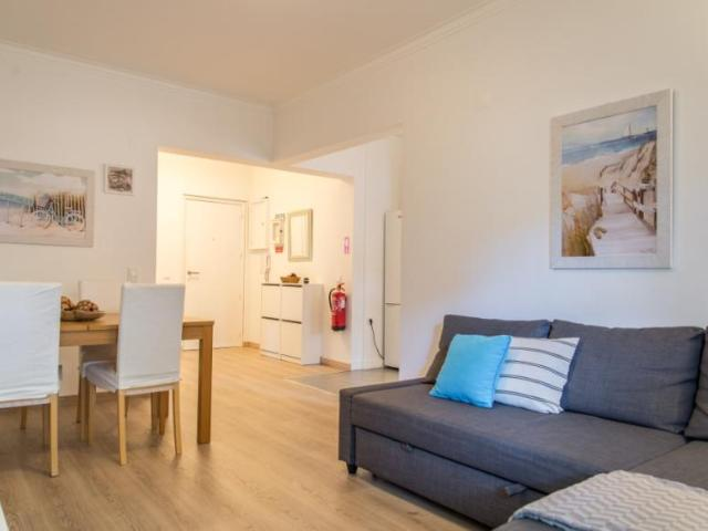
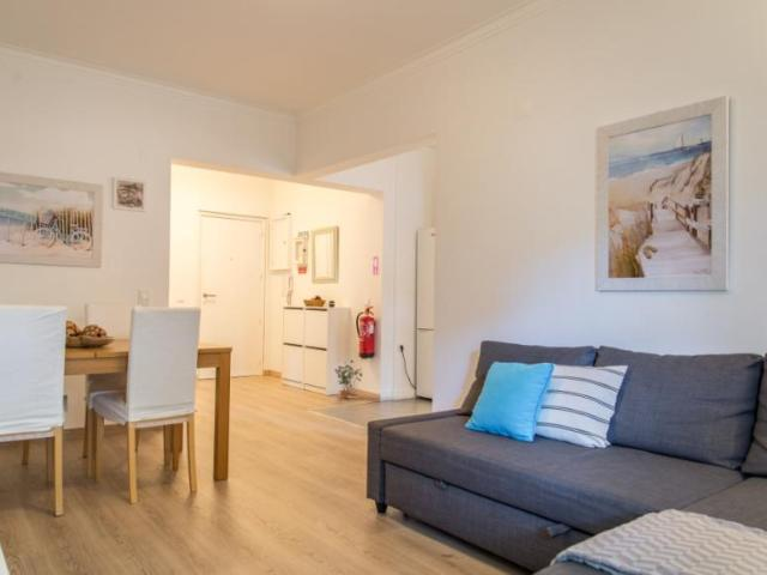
+ potted plant (344, 379)
